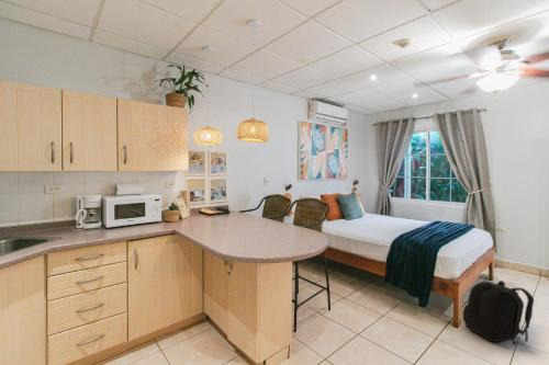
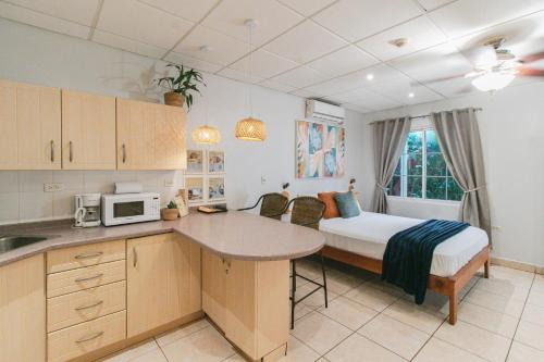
- backpack (497, 309)
